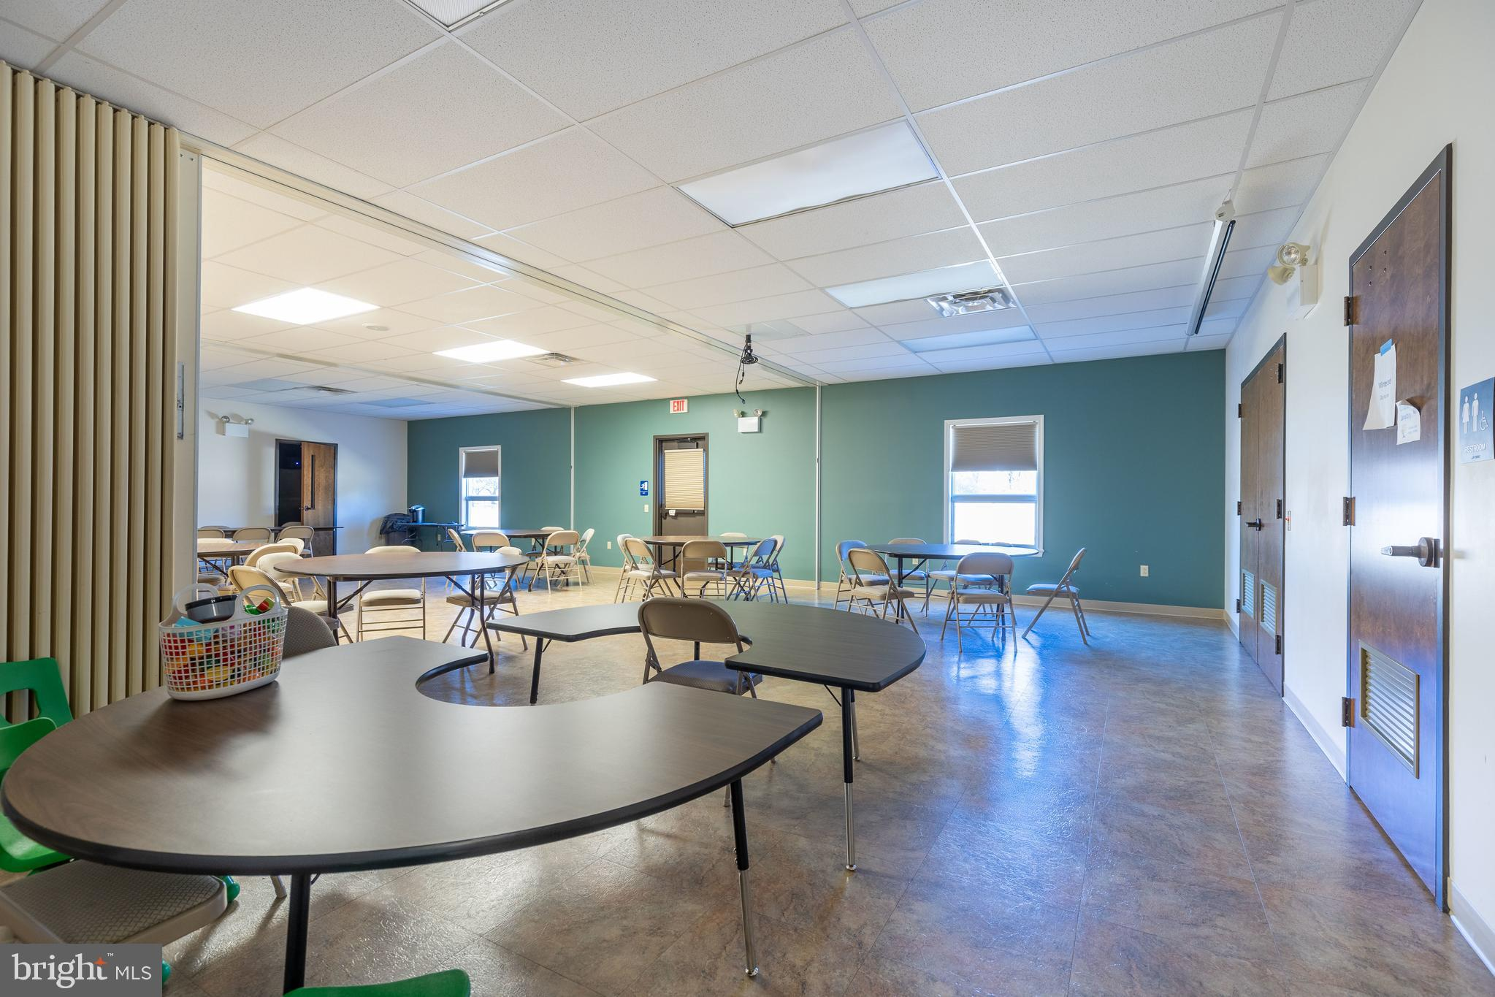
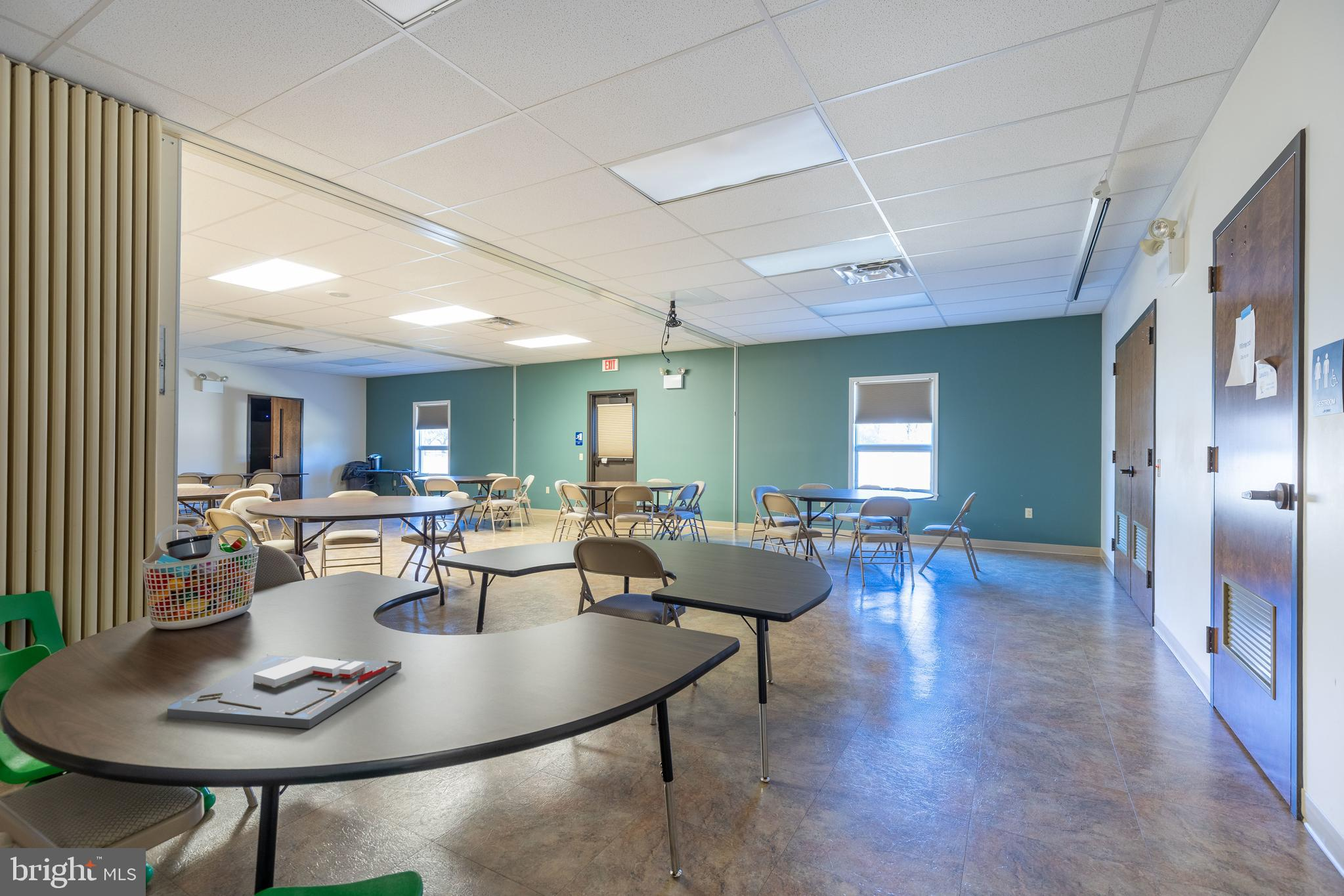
+ board game (295, 681)
